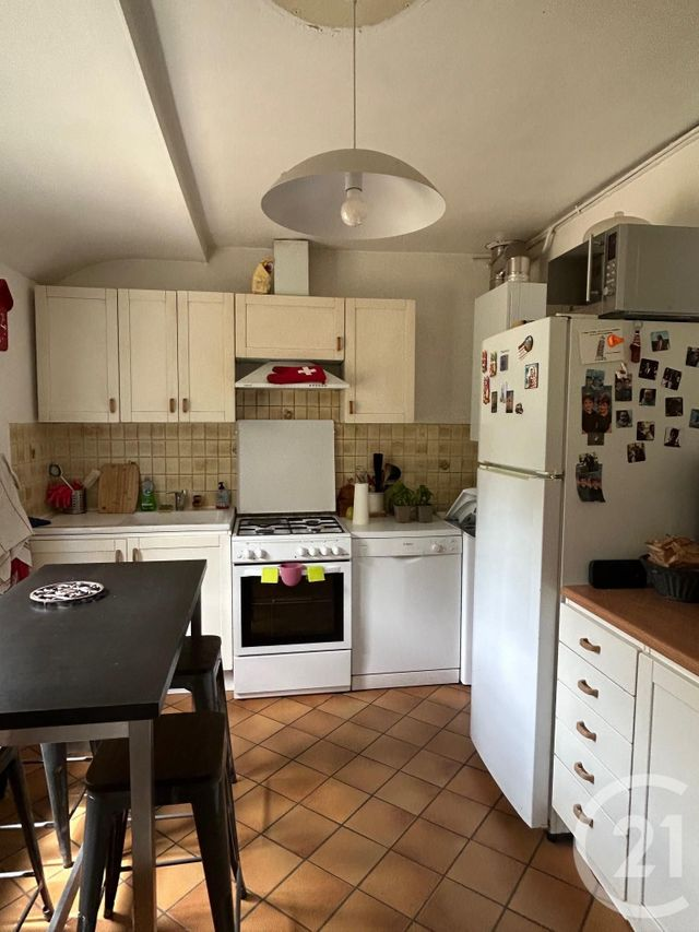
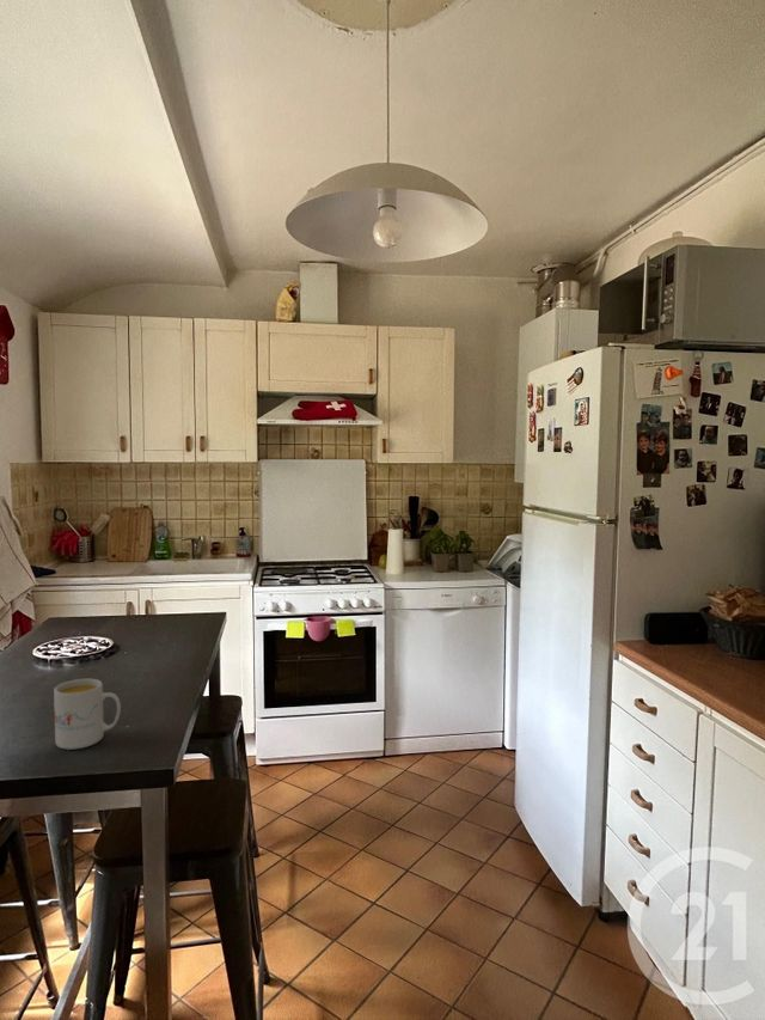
+ mug (87, 711)
